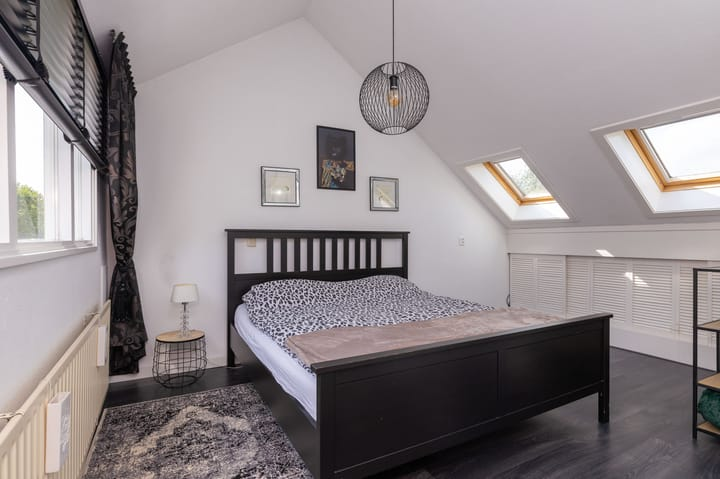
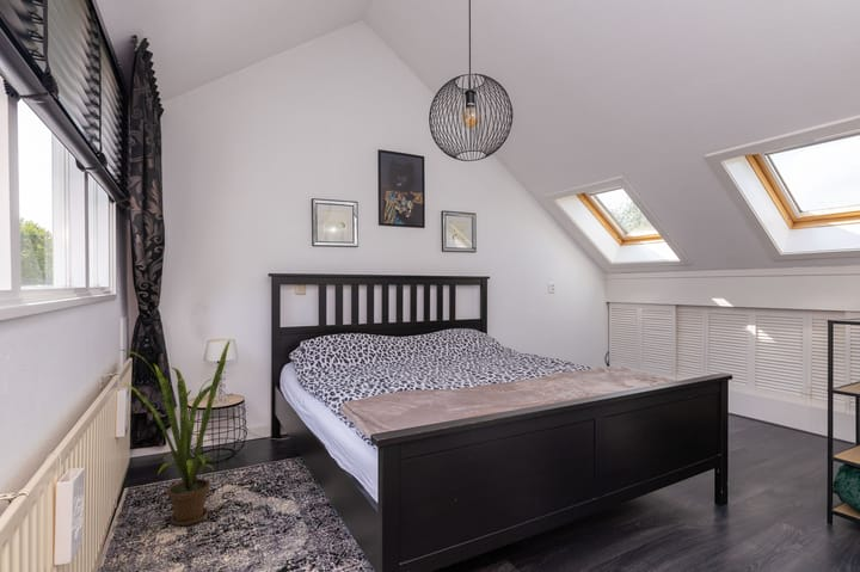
+ house plant (178, 433)
